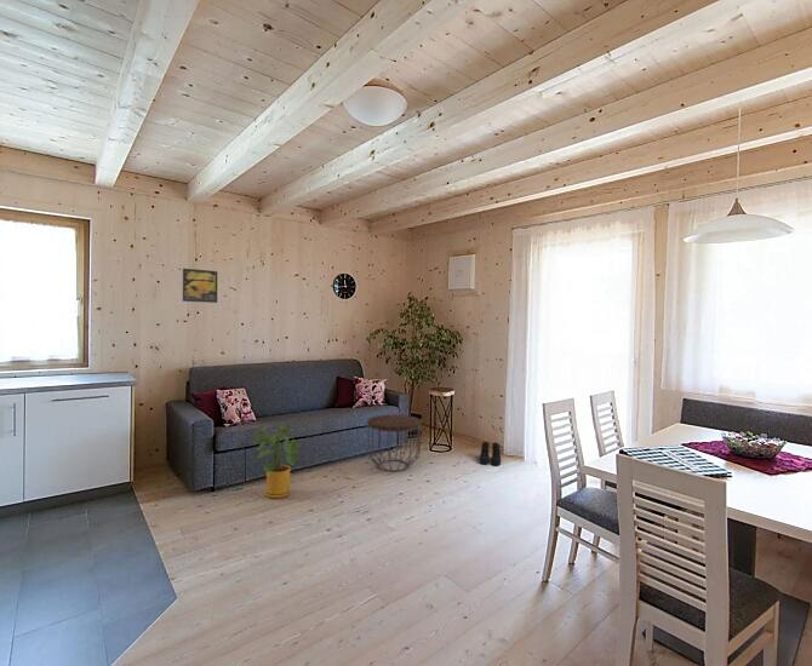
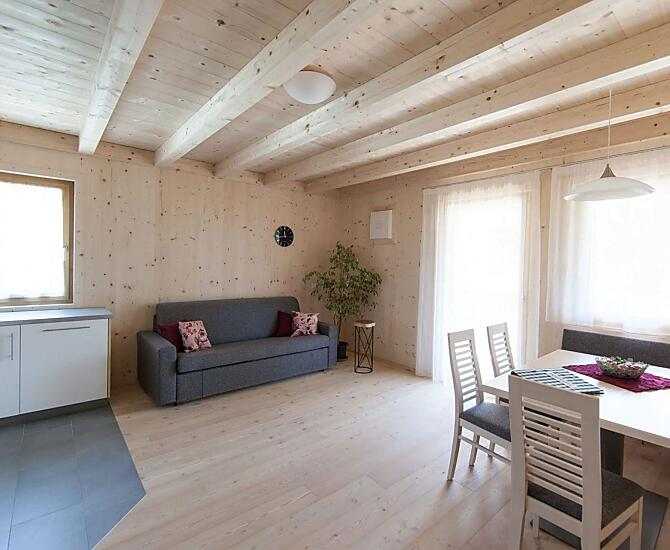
- house plant (275, 461)
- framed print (200, 286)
- side table (396, 442)
- boots (492, 452)
